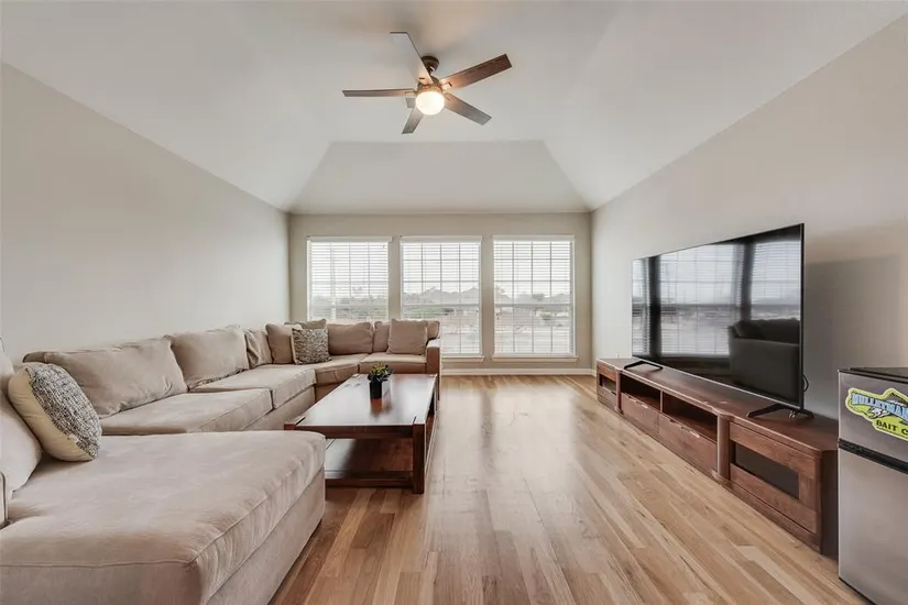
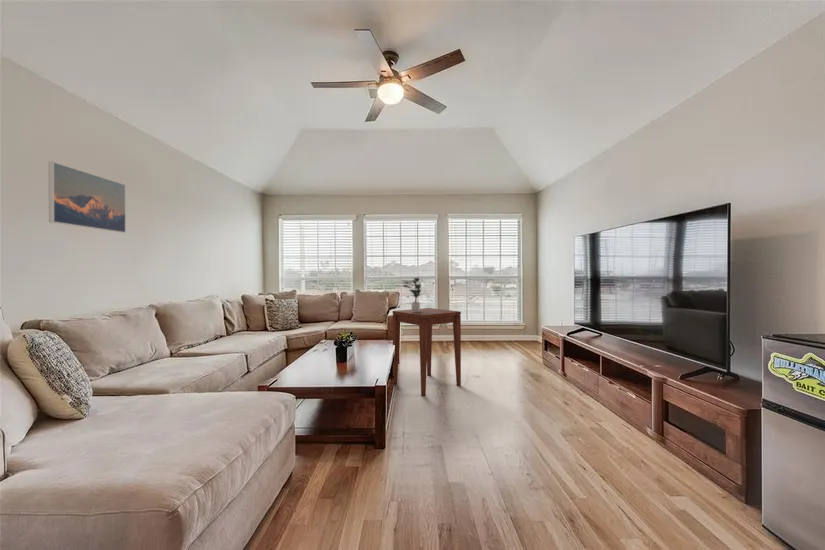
+ side table (426, 347)
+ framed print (91, 201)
+ potted plant (416, 293)
